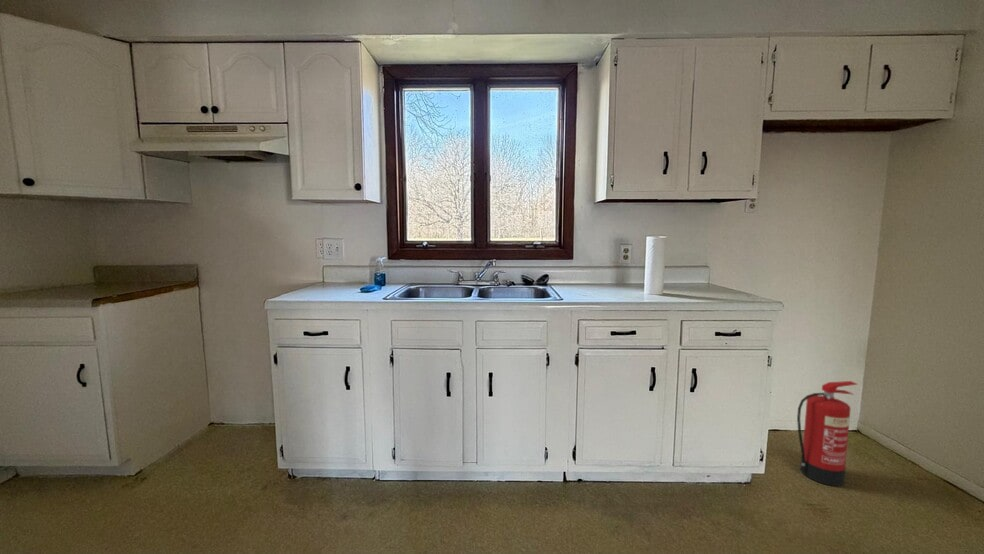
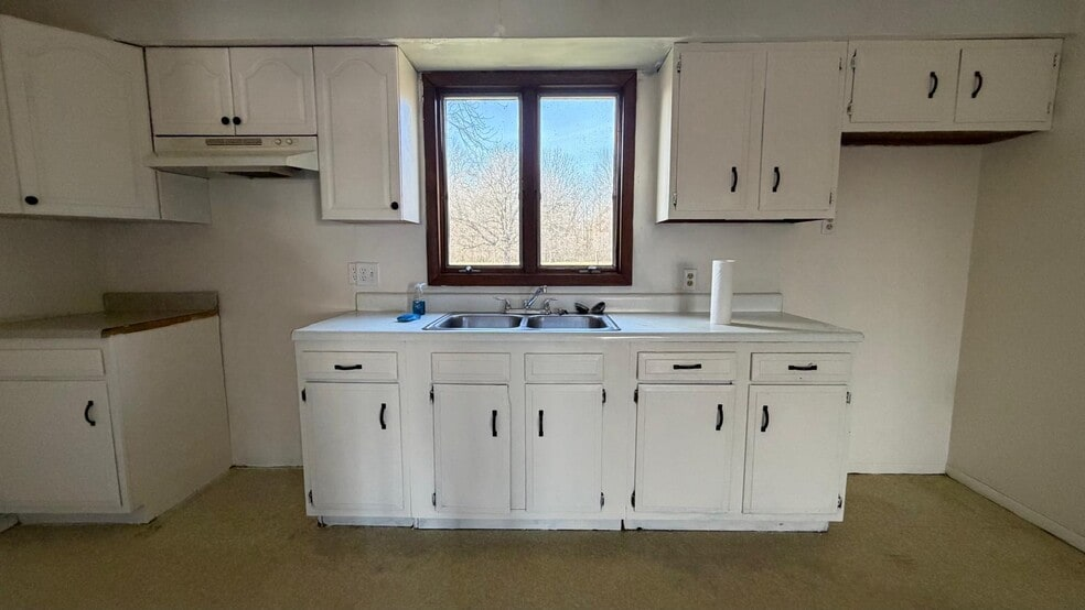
- fire extinguisher (823, 429)
